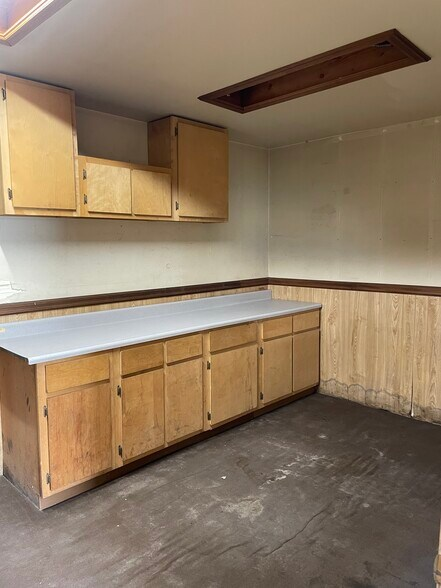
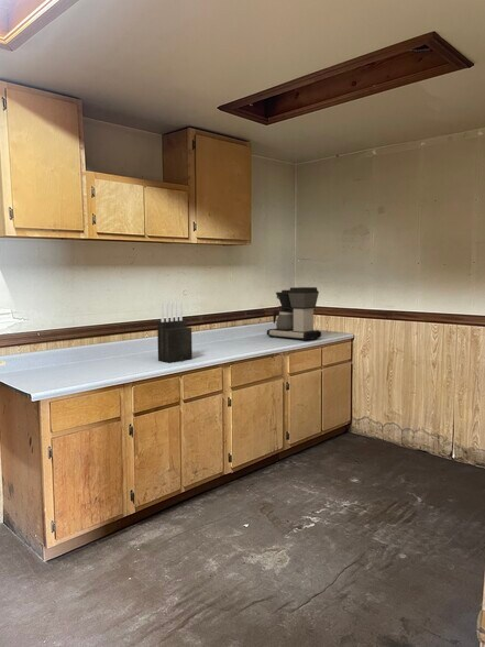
+ knife block (175, 330)
+ coffee maker (291, 312)
